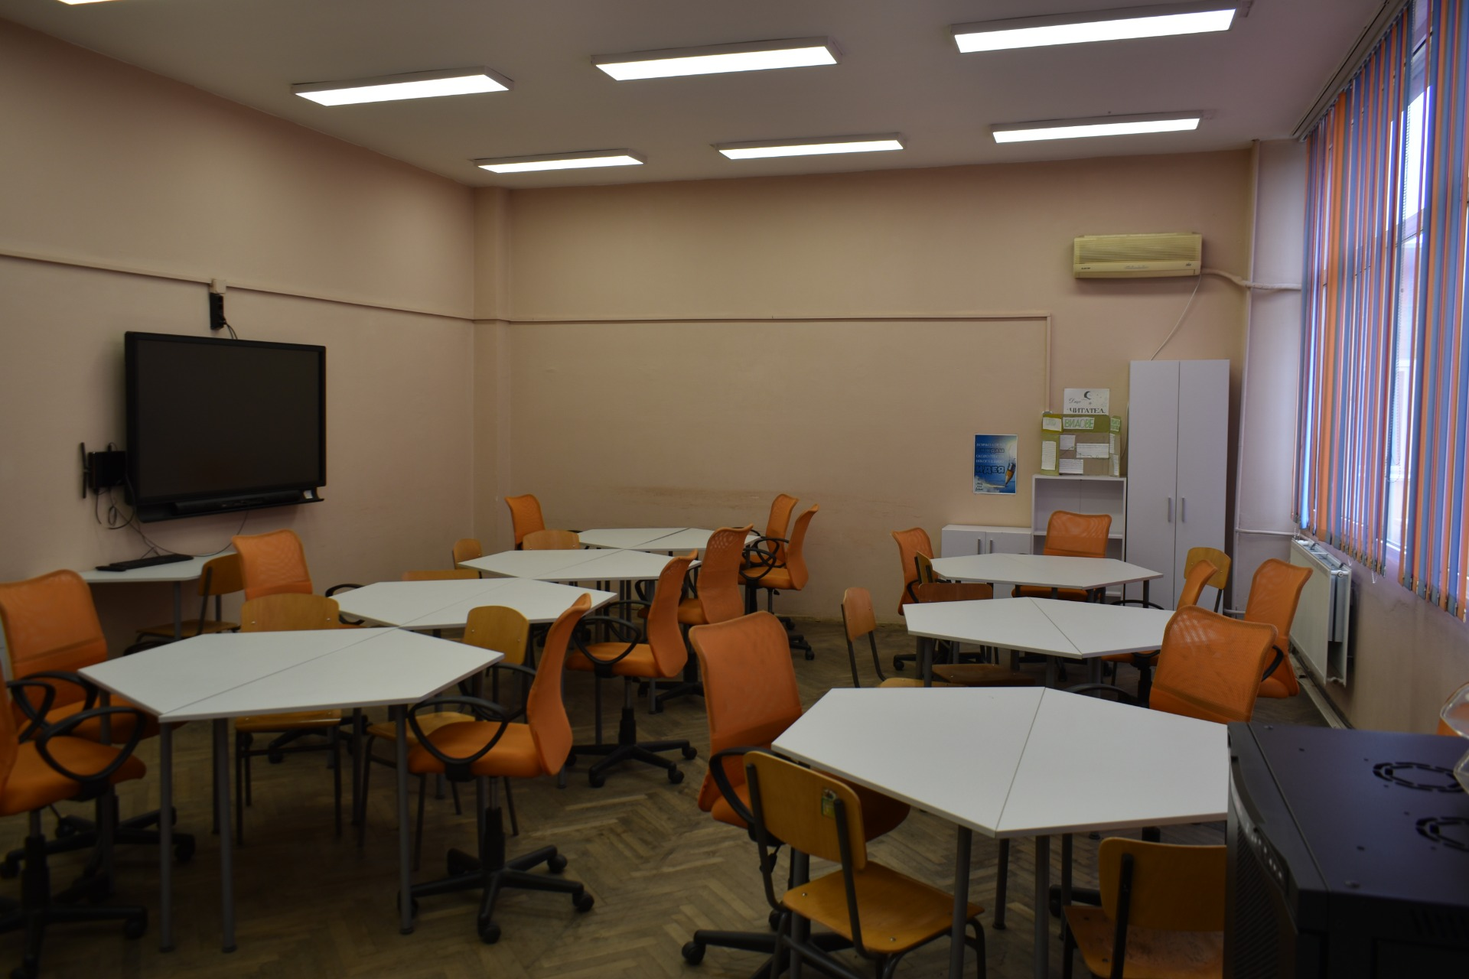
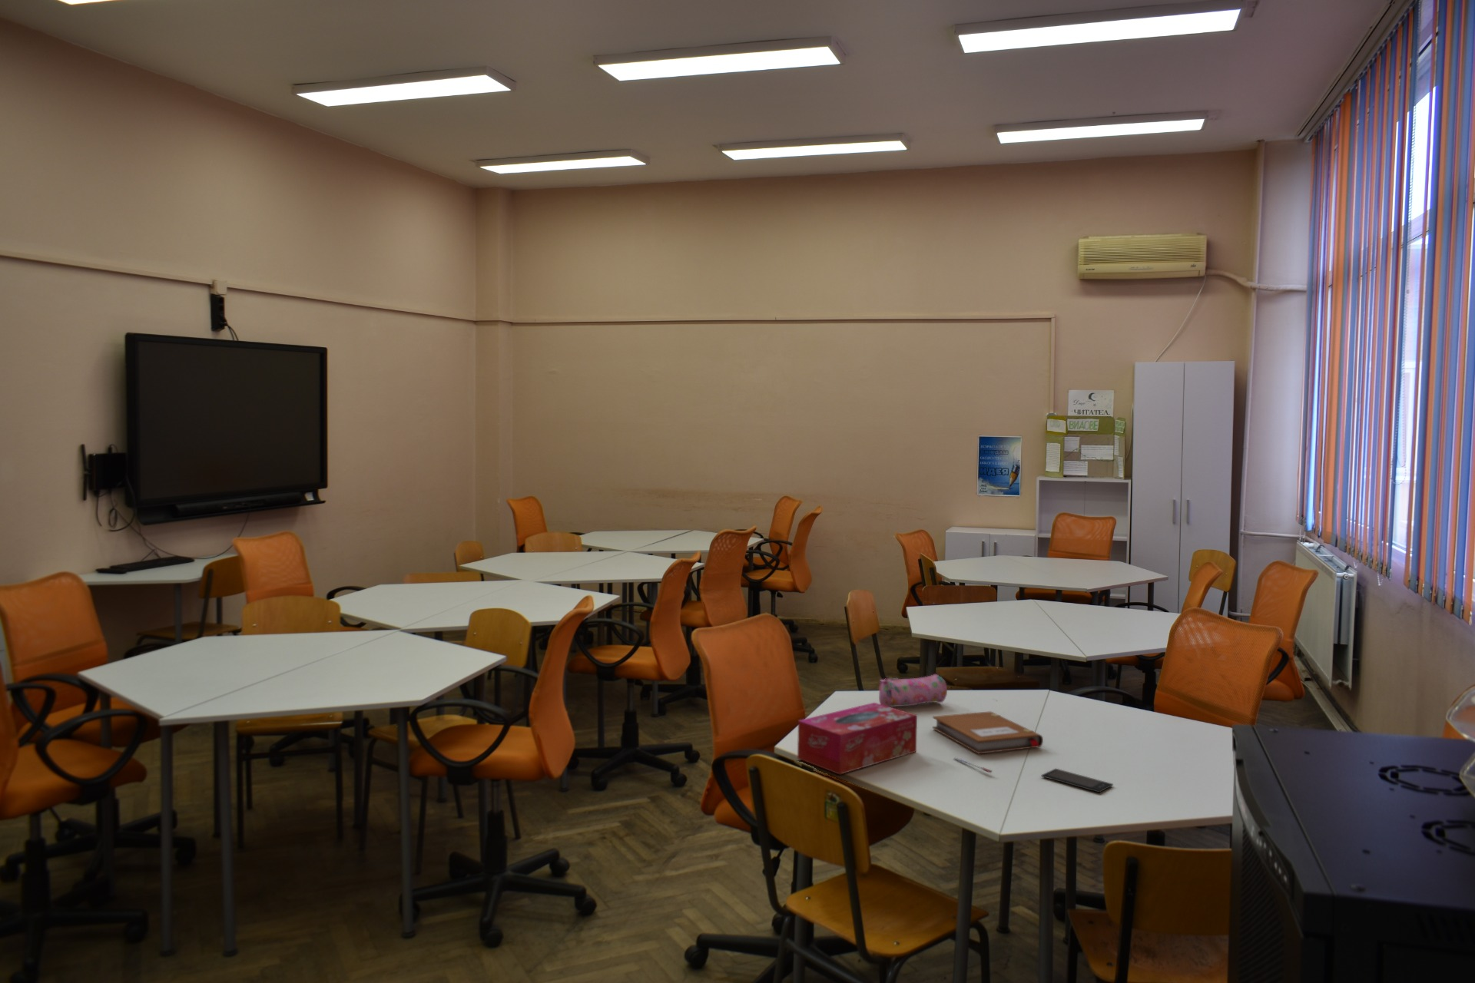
+ smartphone (1077, 779)
+ tissue box (858, 736)
+ pen (972, 764)
+ pencil case (911, 690)
+ notebook (987, 732)
